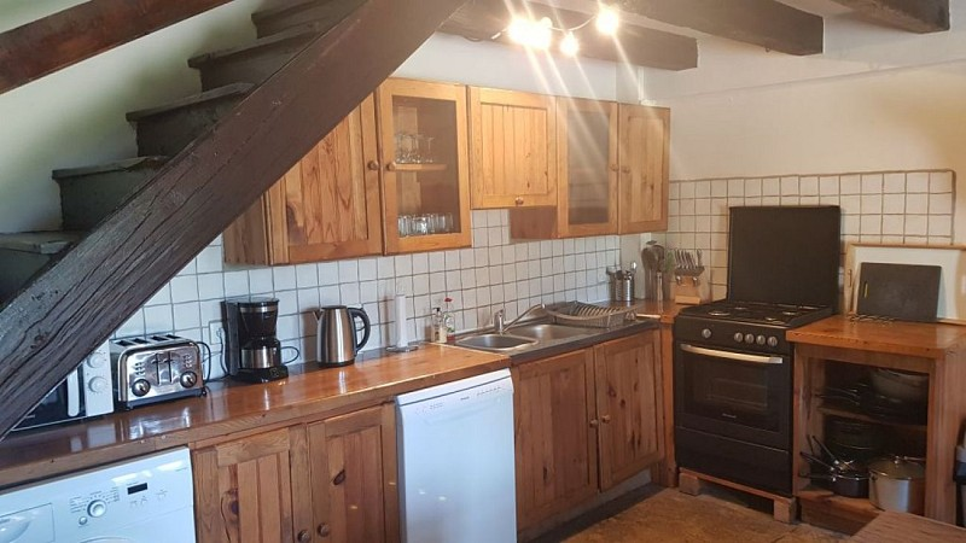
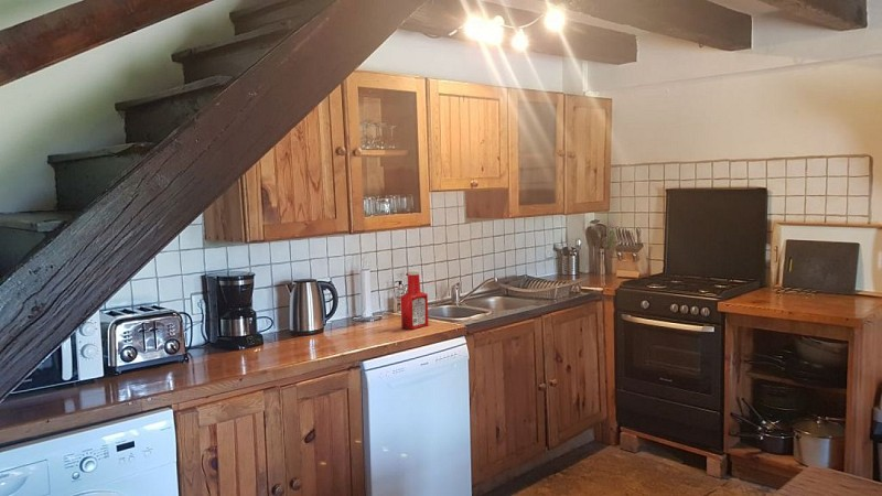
+ soap bottle (413, 298)
